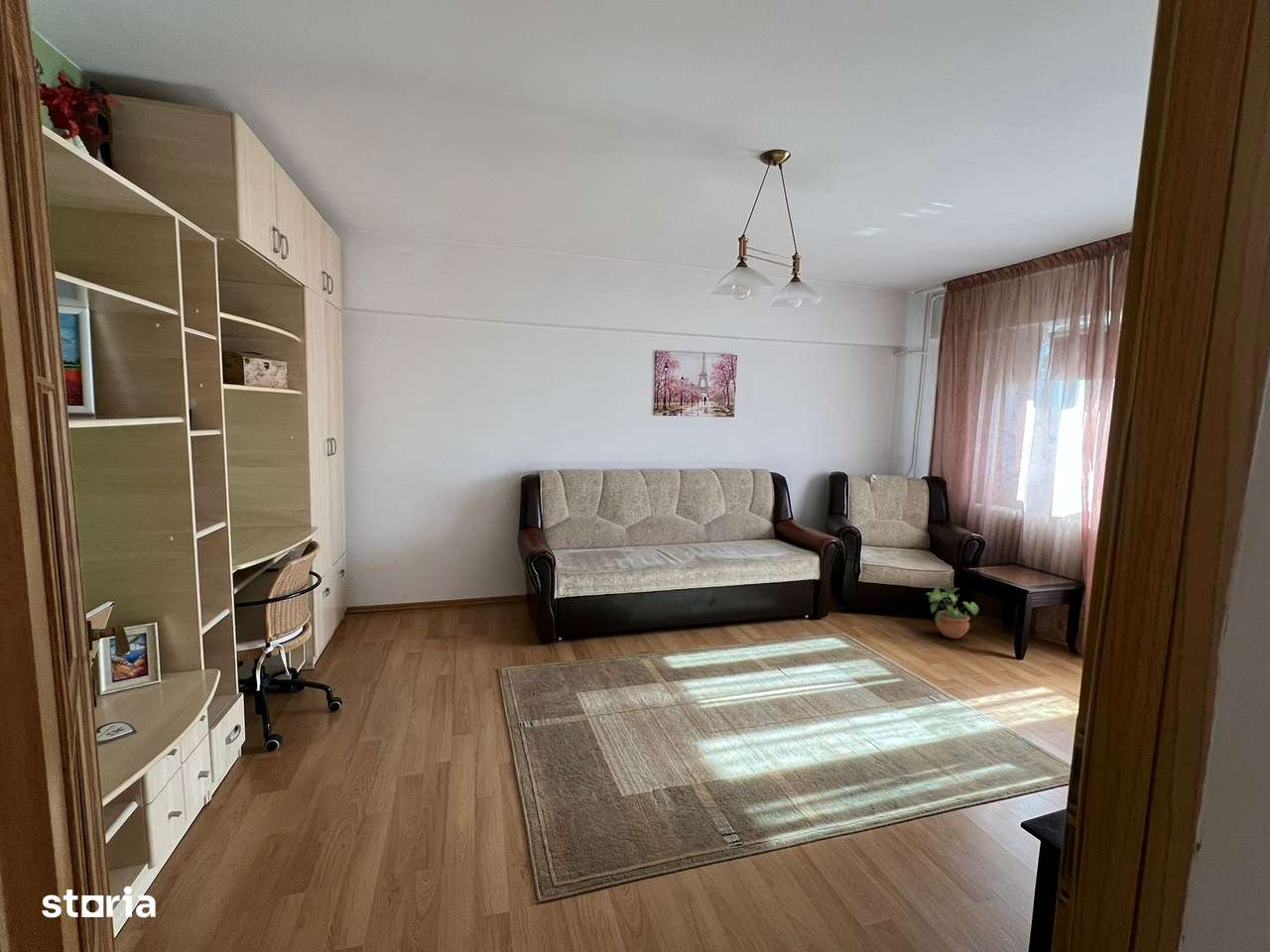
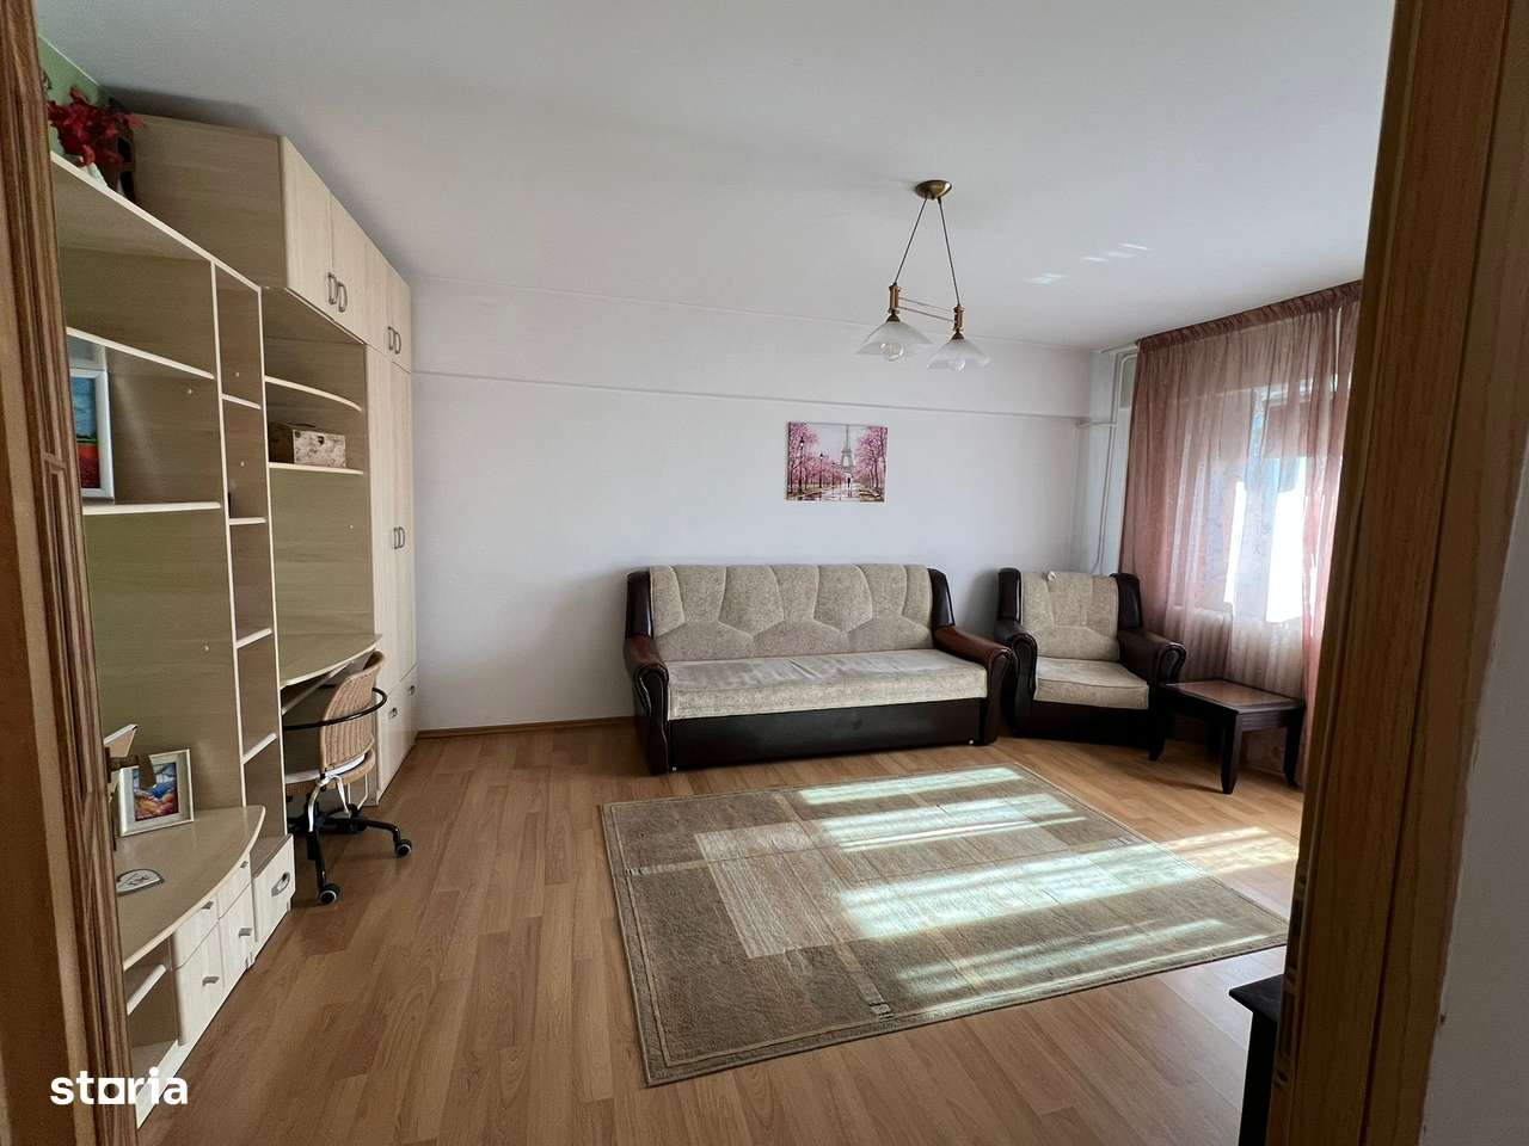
- potted plant (948, 608)
